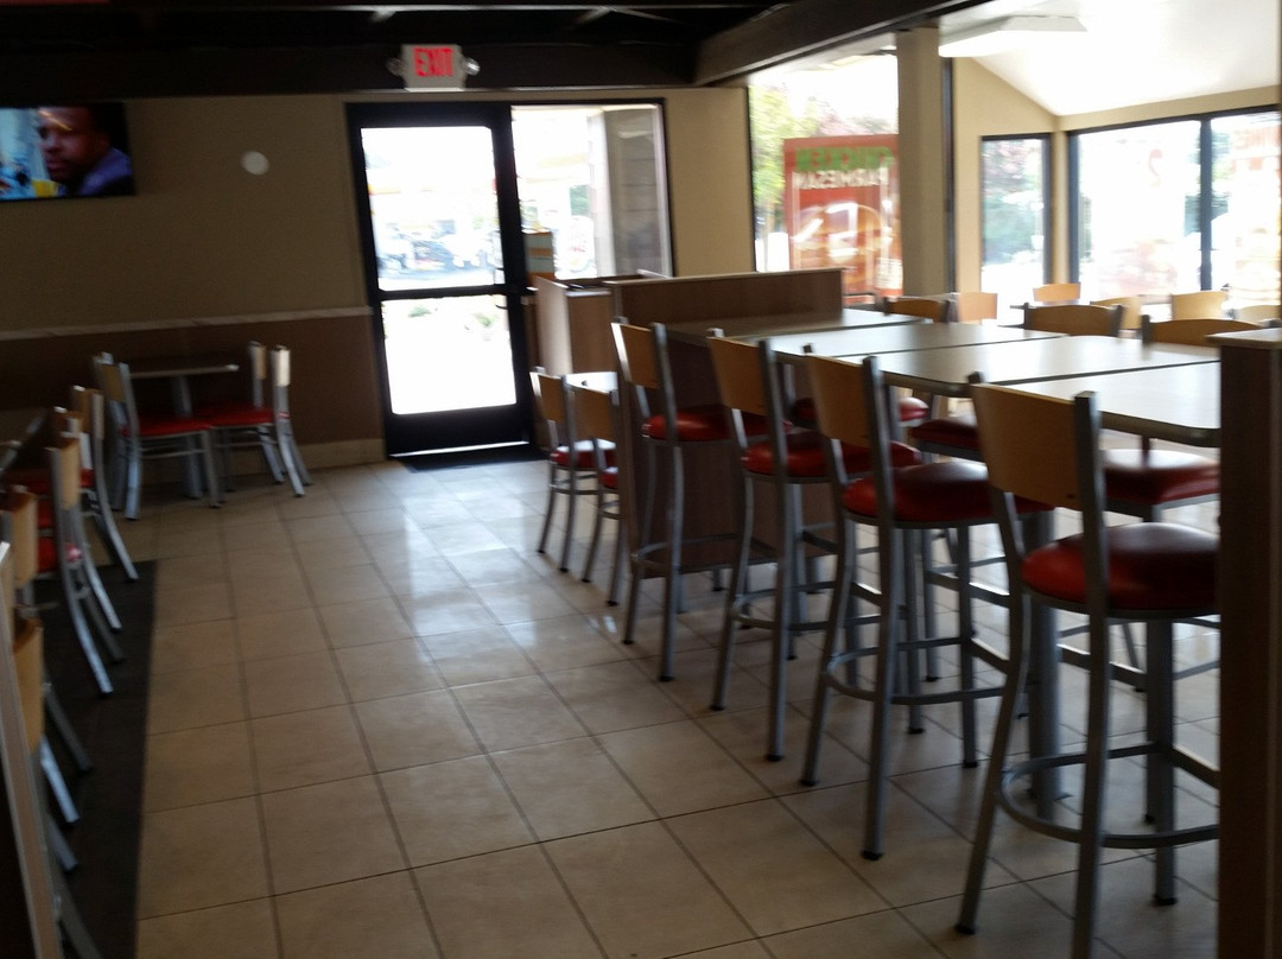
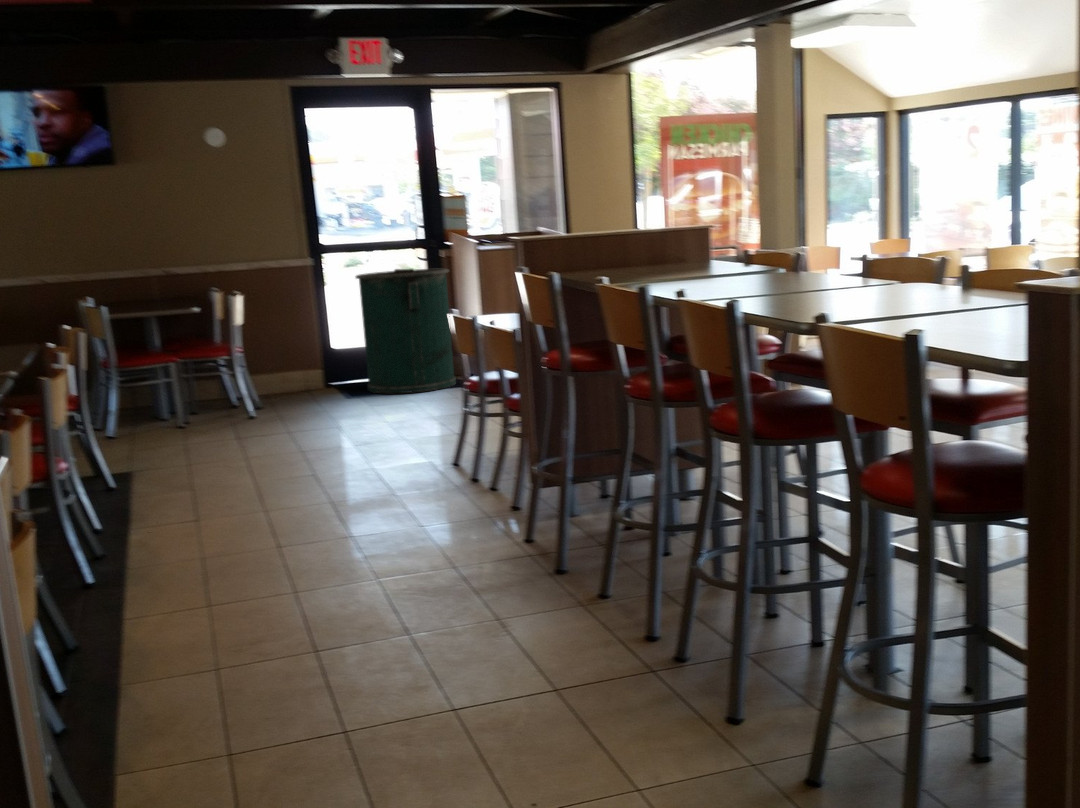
+ trash can (407, 327)
